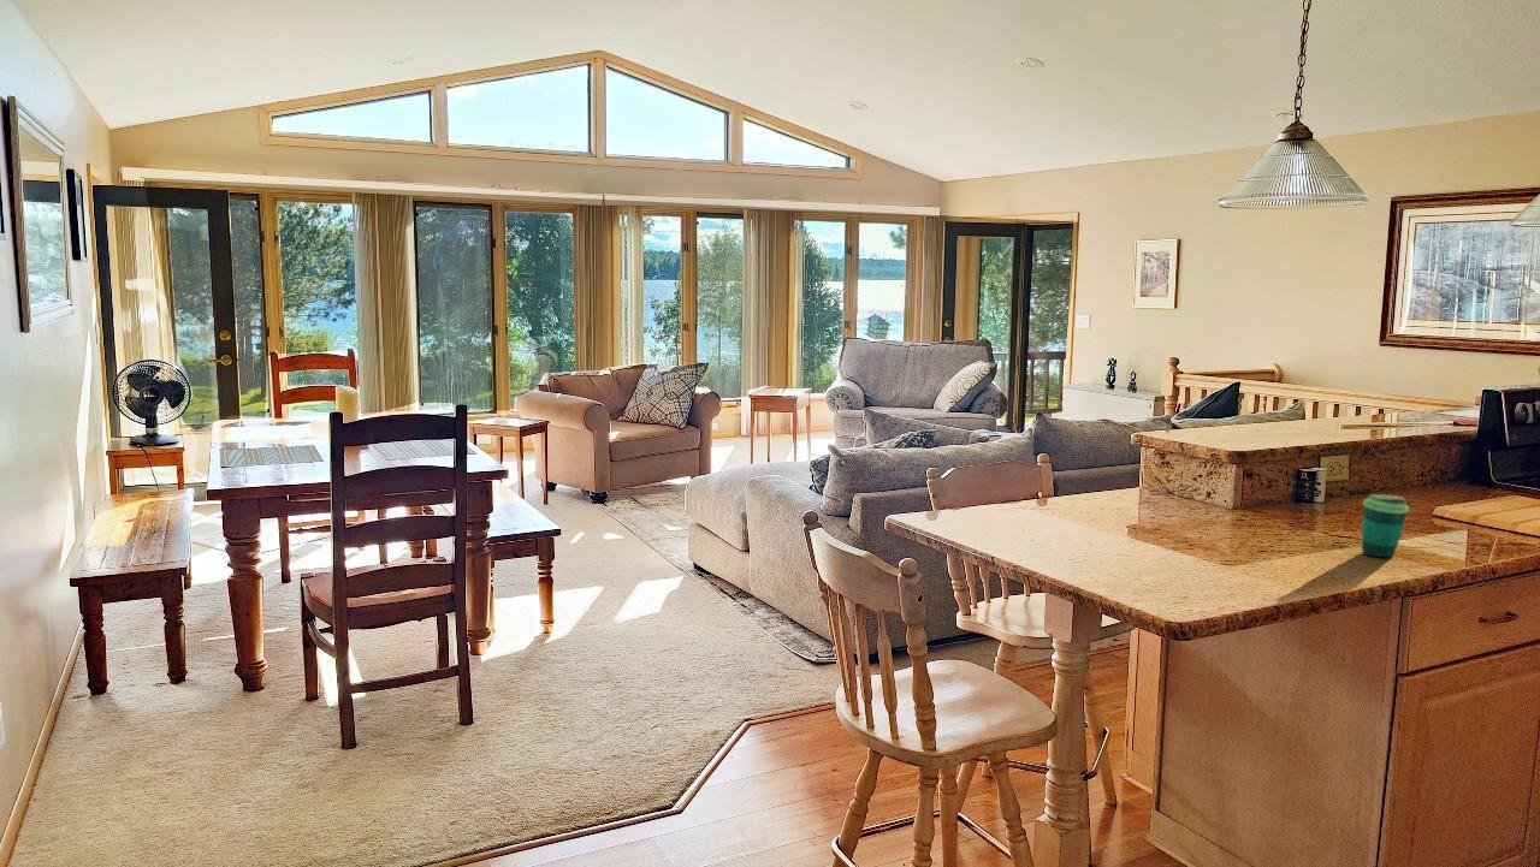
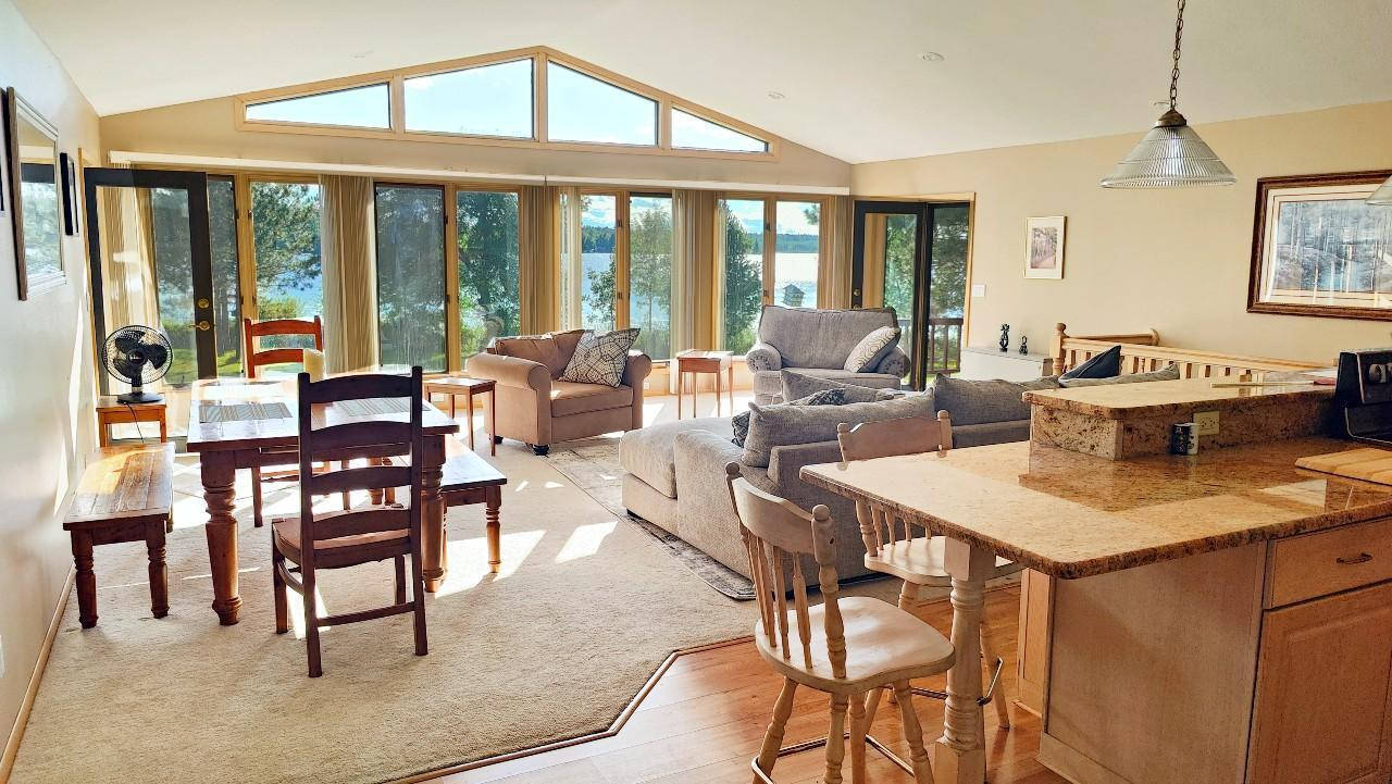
- cup (1384, 525)
